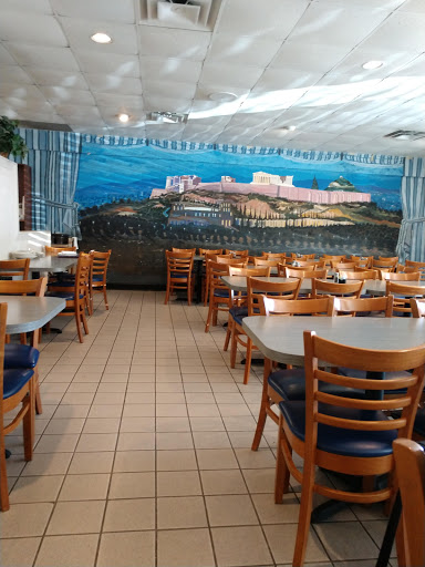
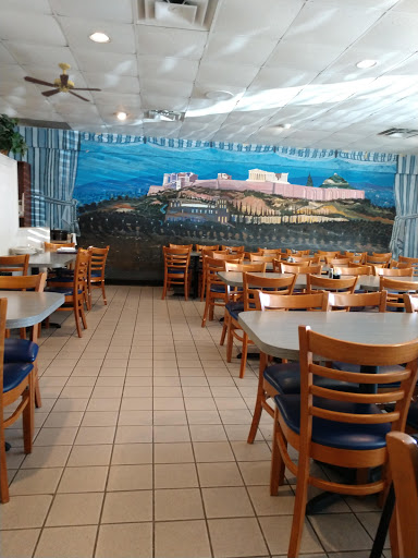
+ ceiling fan (63, 76)
